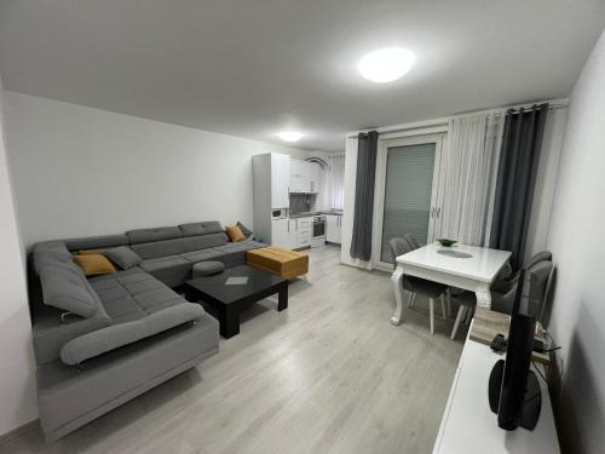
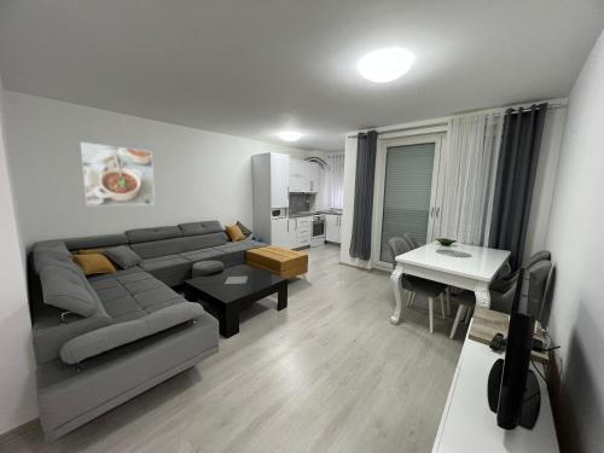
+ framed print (121, 176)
